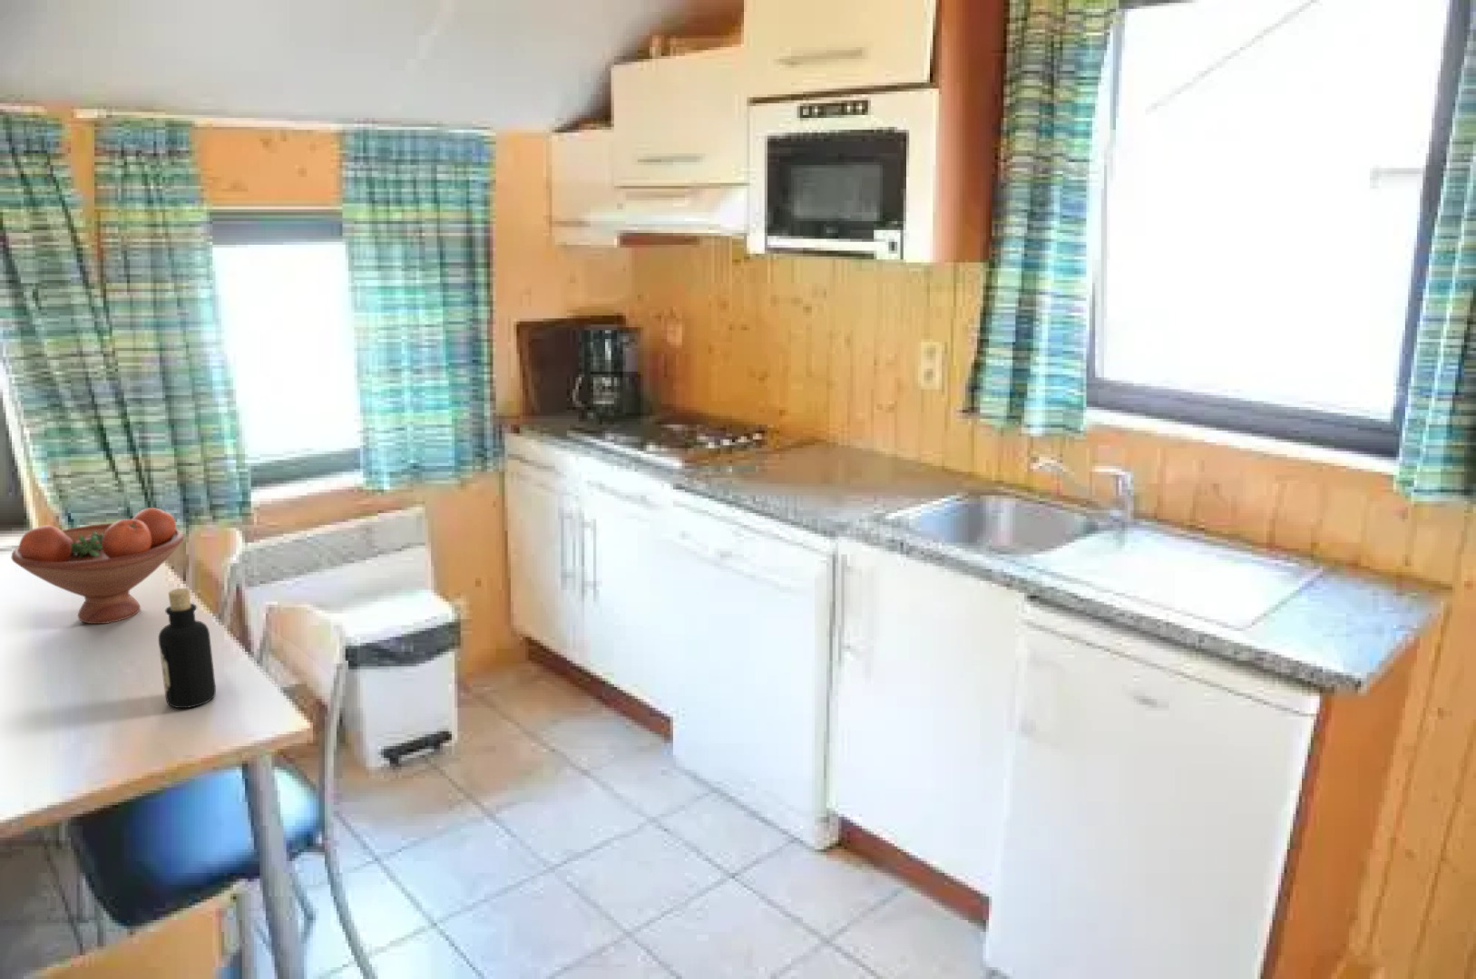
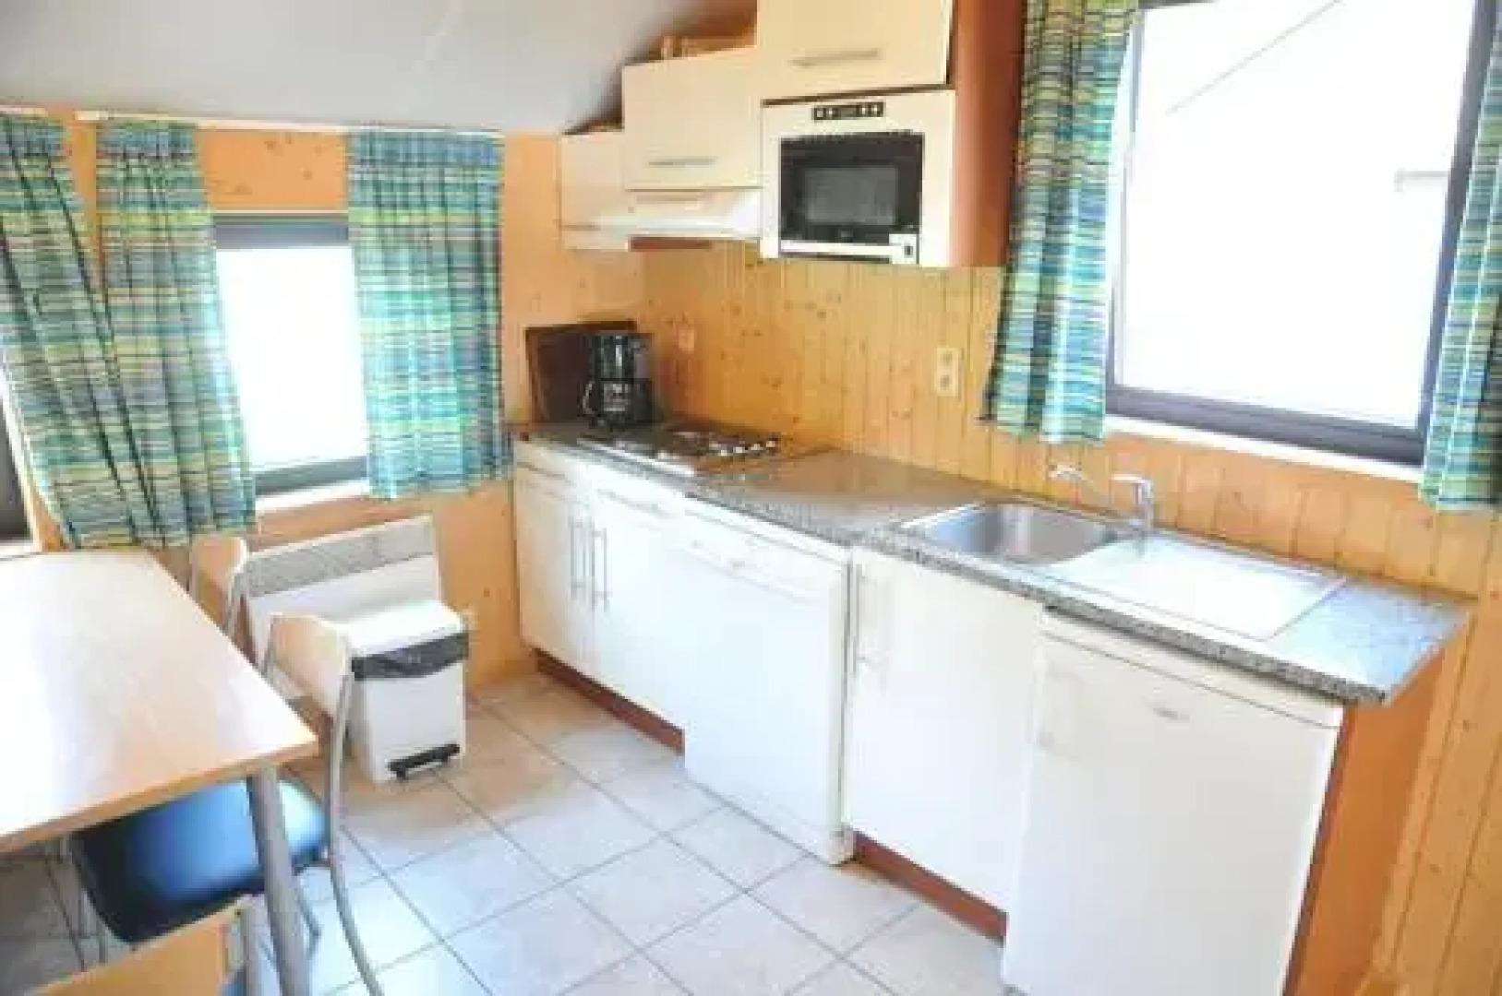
- fruit bowl (103, 565)
- bottle (185, 647)
